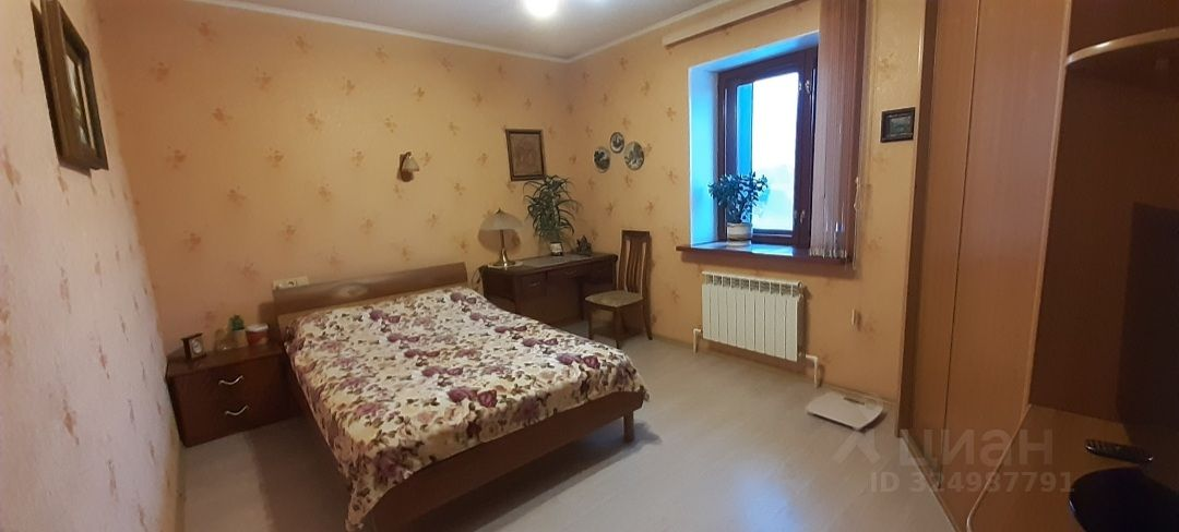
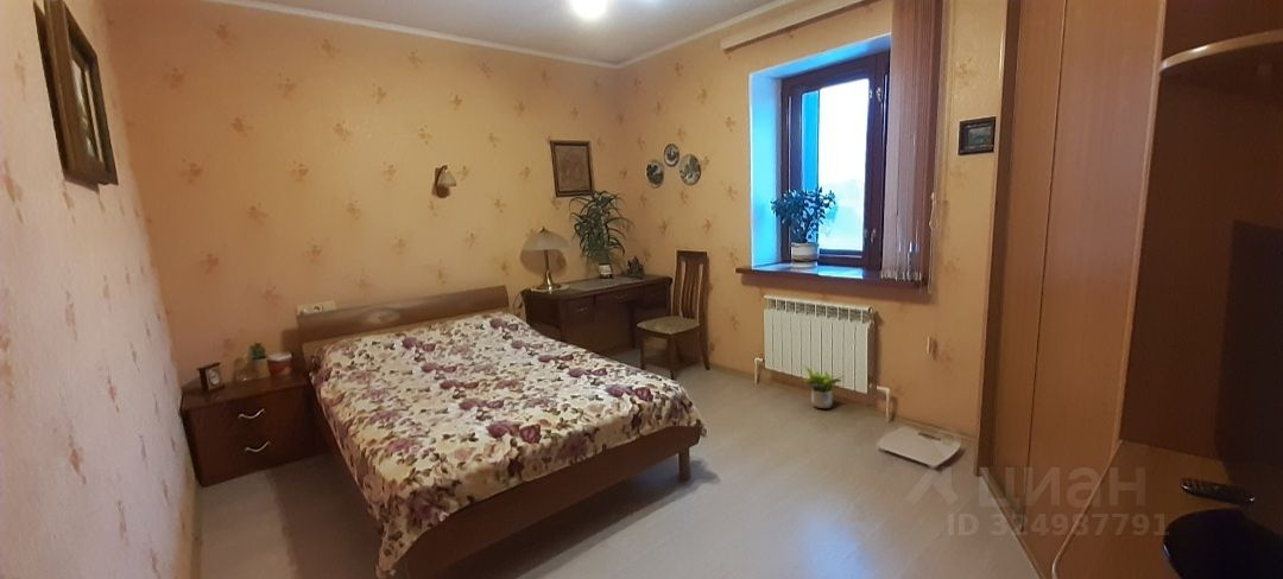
+ potted plant (822, 386)
